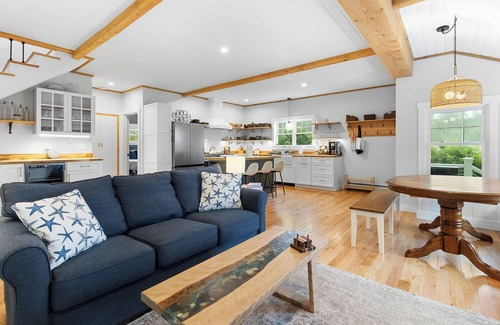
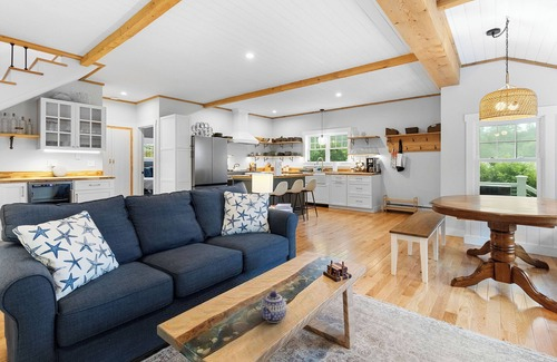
+ teapot (273, 305)
